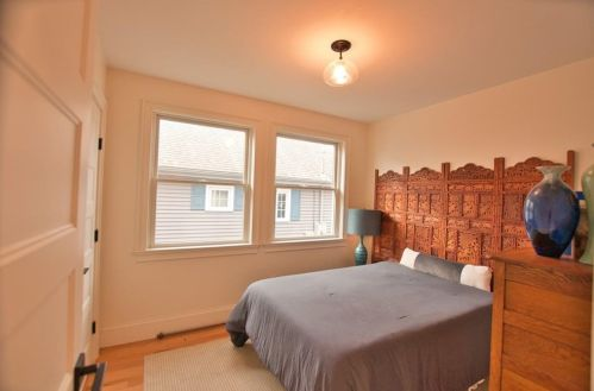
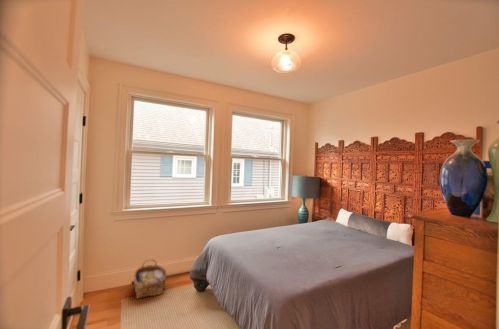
+ woven basket (150, 277)
